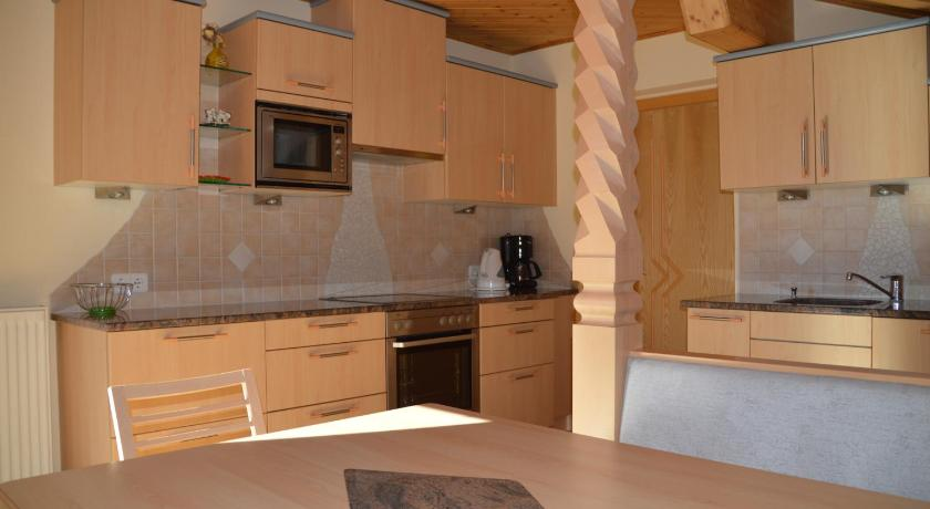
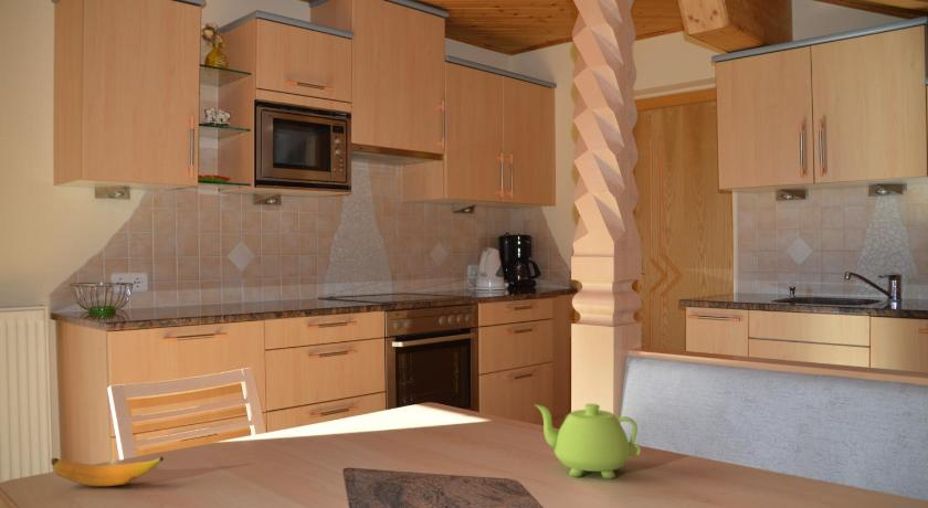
+ teapot (587, 437)
+ banana (107, 469)
